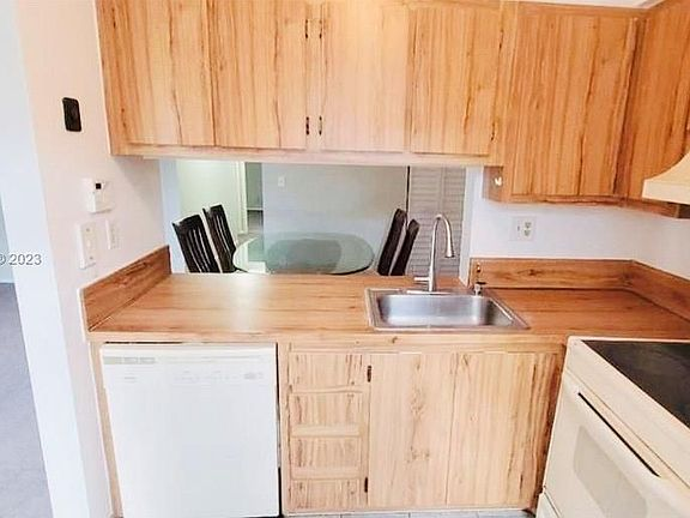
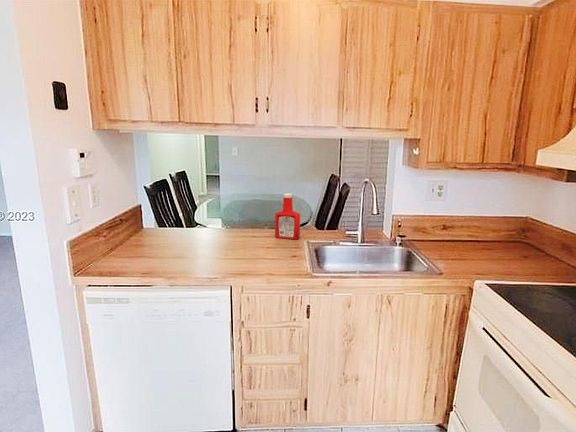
+ soap bottle (287, 215)
